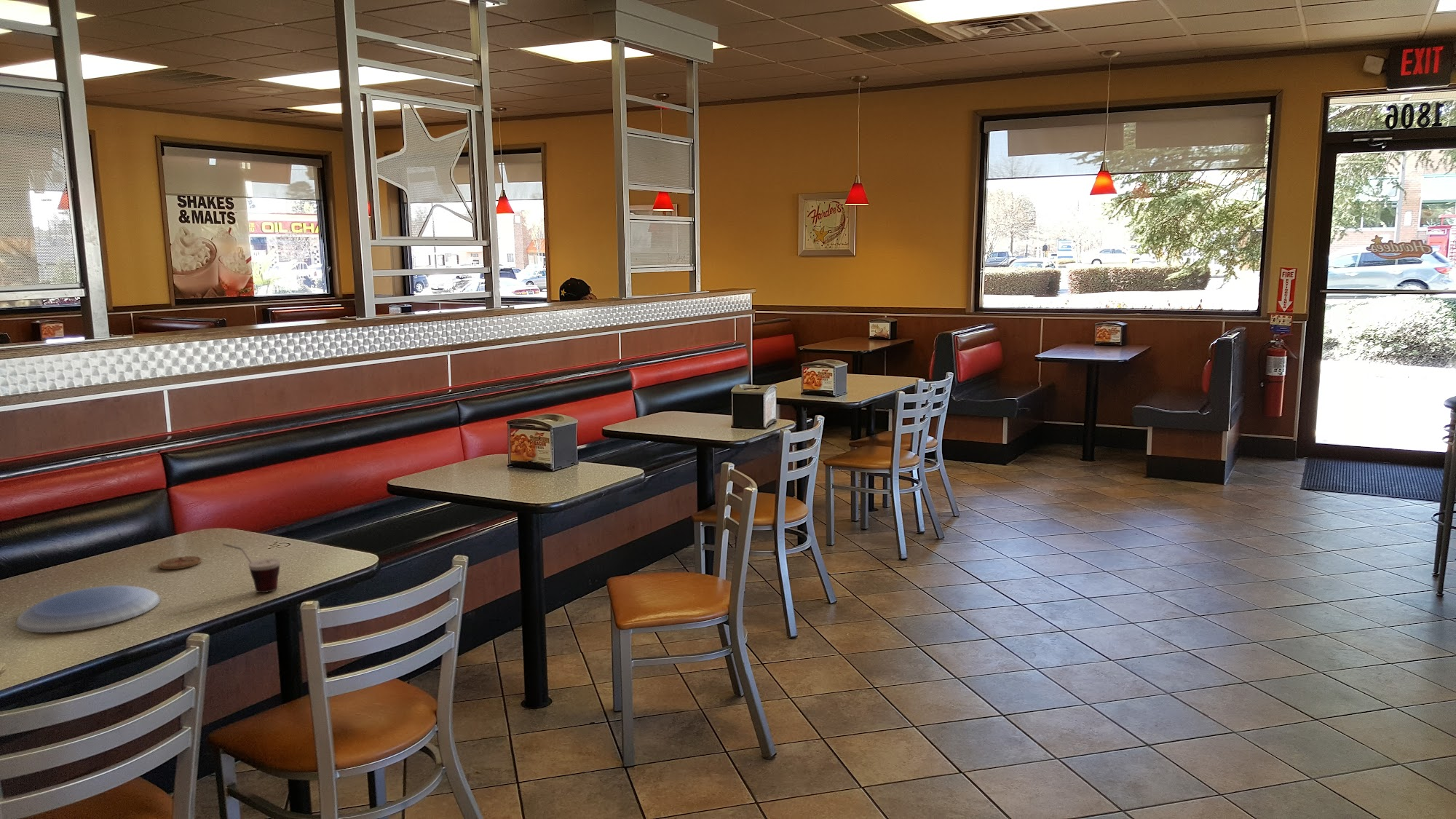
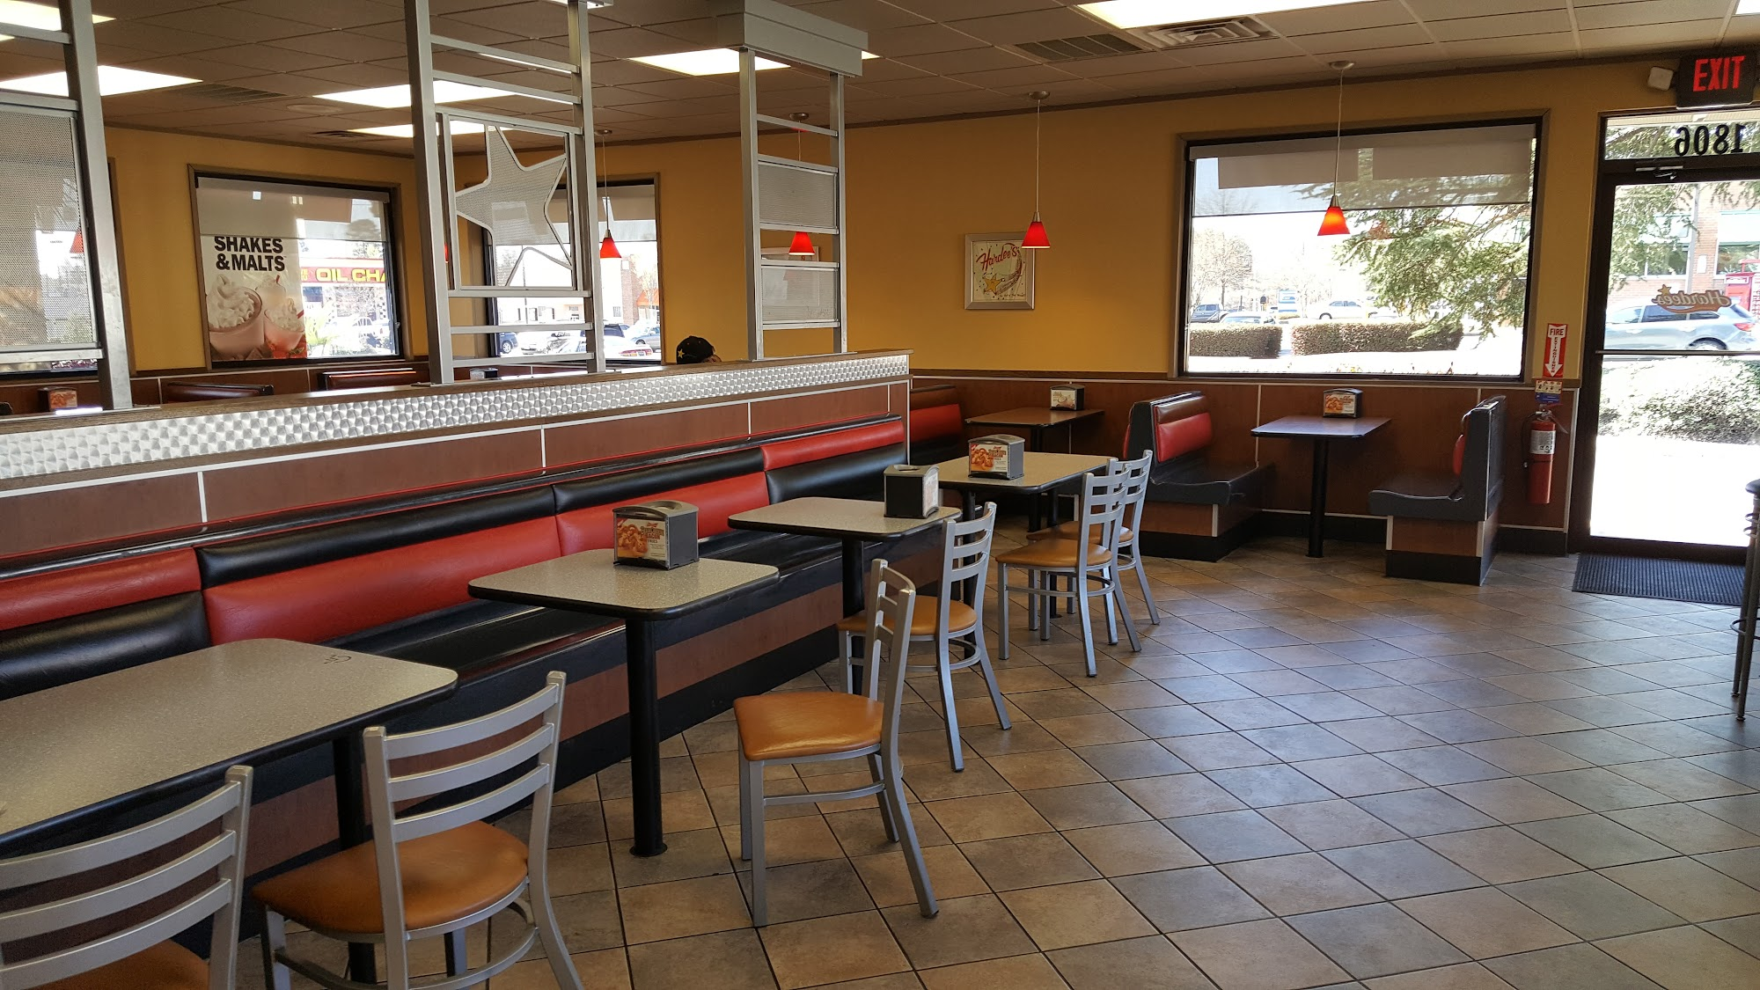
- coaster (180, 563)
- plate (90, 603)
- cup (252, 566)
